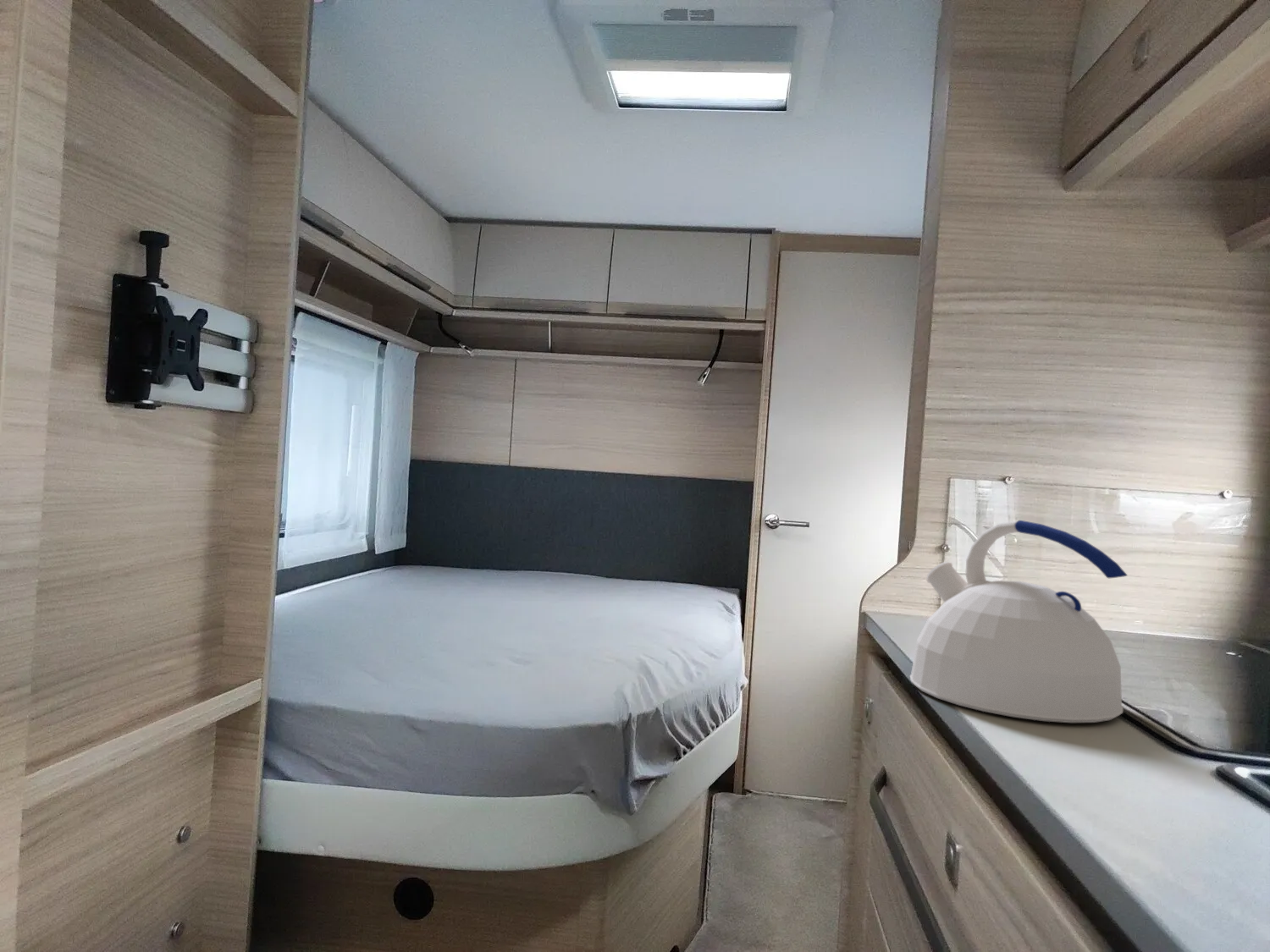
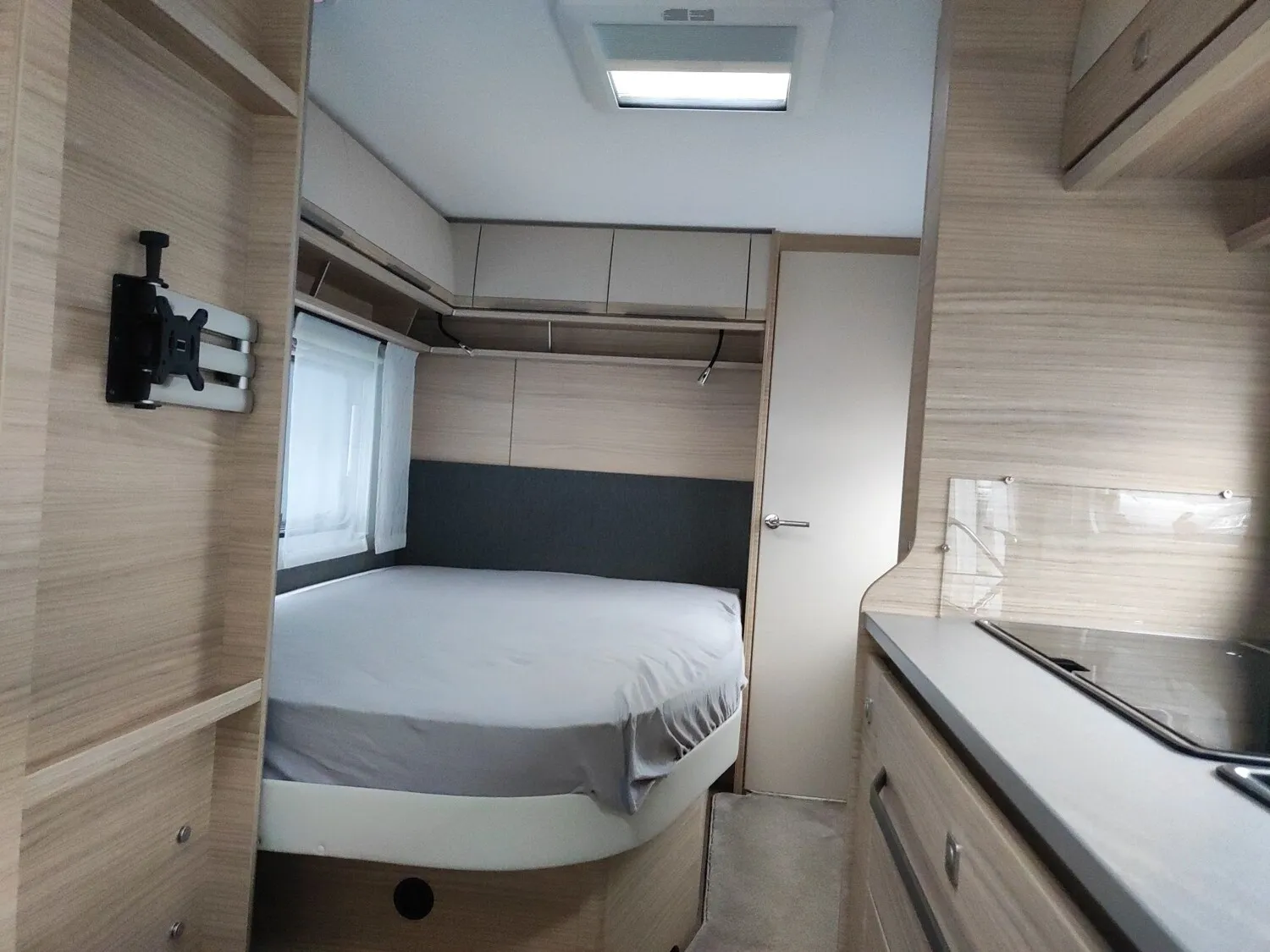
- kettle (1017, 607)
